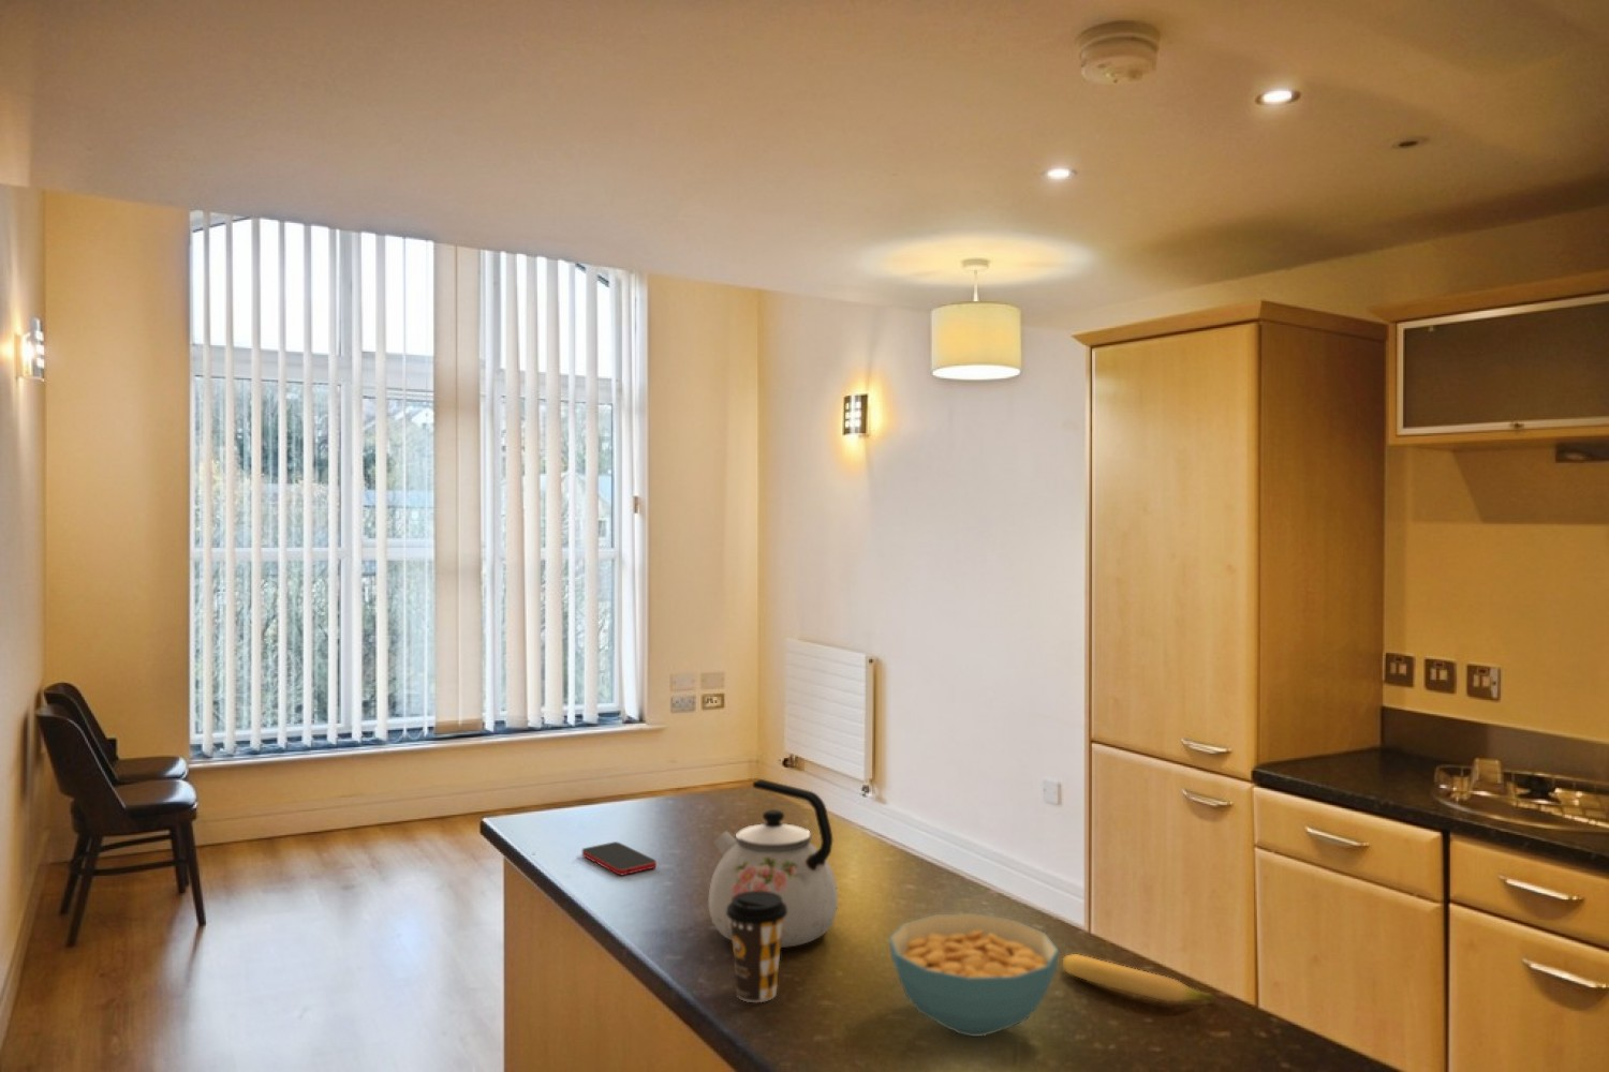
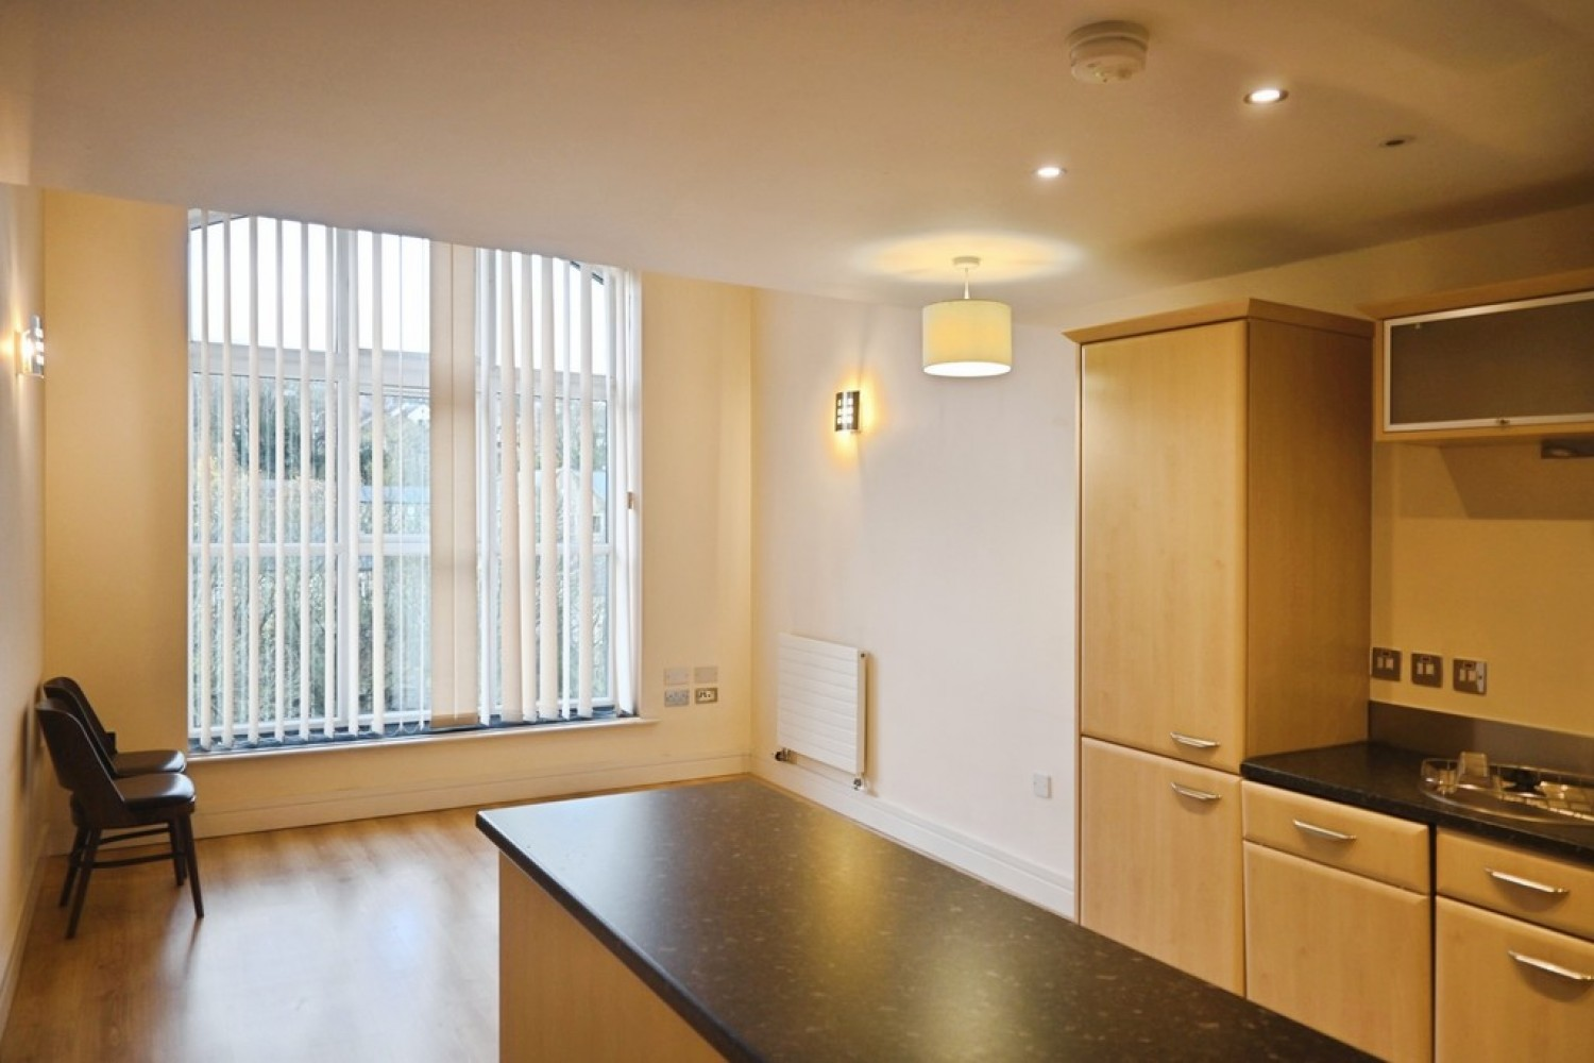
- coffee cup (757, 945)
- kettle (771, 857)
- banana (1129, 974)
- smartphone (618, 858)
- cereal bowl (972, 985)
